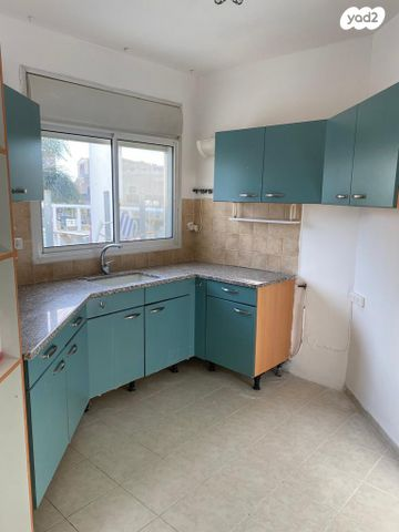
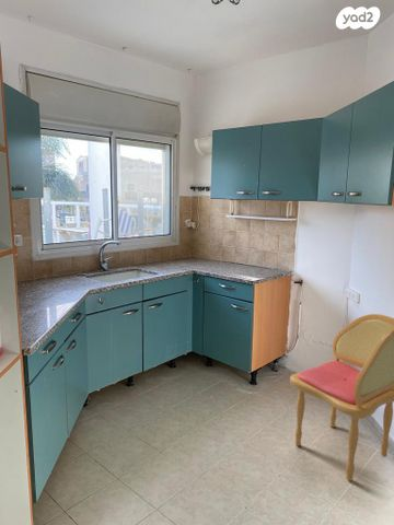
+ dining chair (345, 386)
